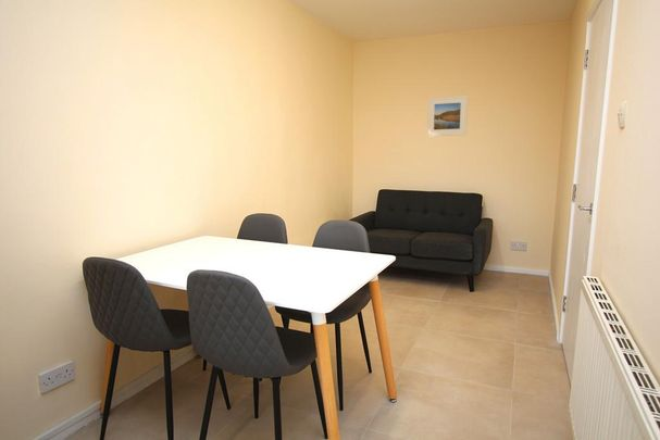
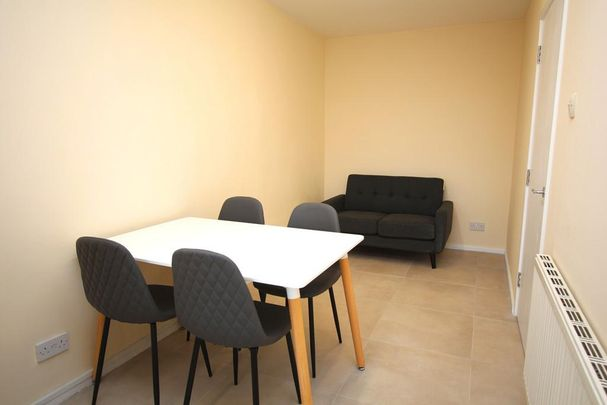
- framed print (447, 116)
